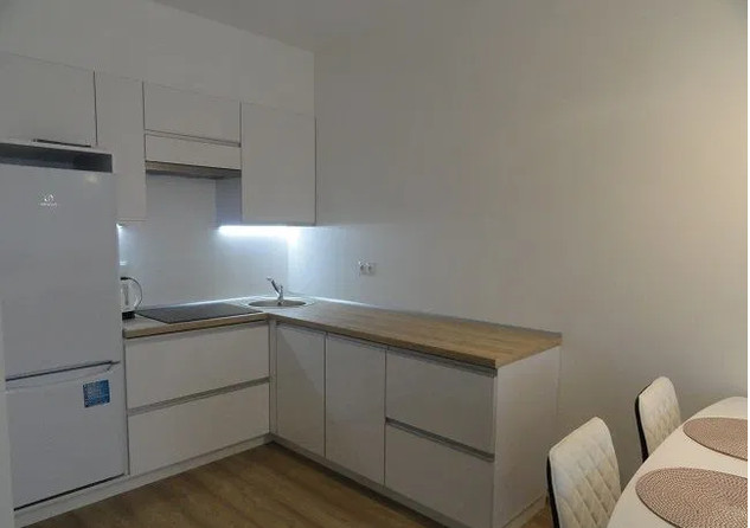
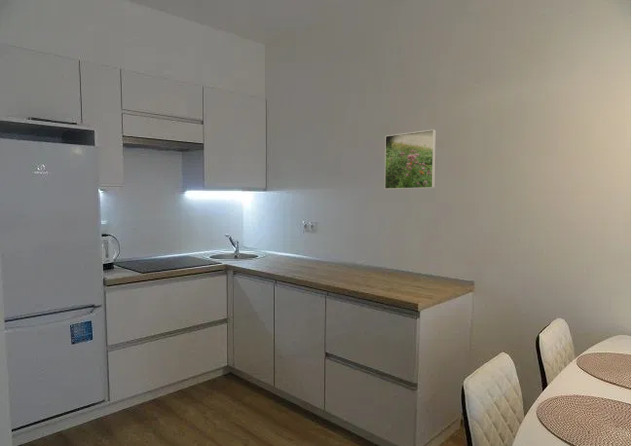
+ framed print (409, 160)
